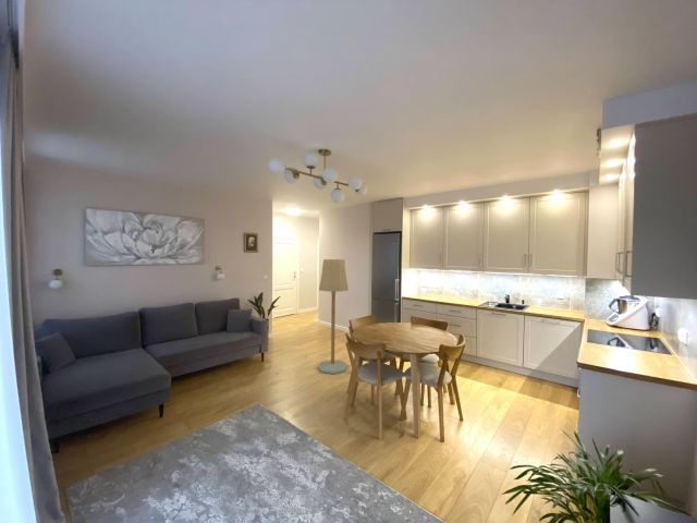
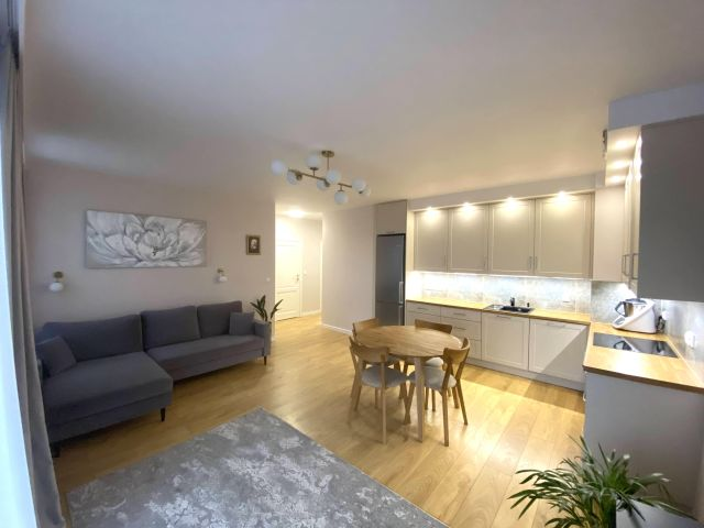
- floor lamp (333, 314)
